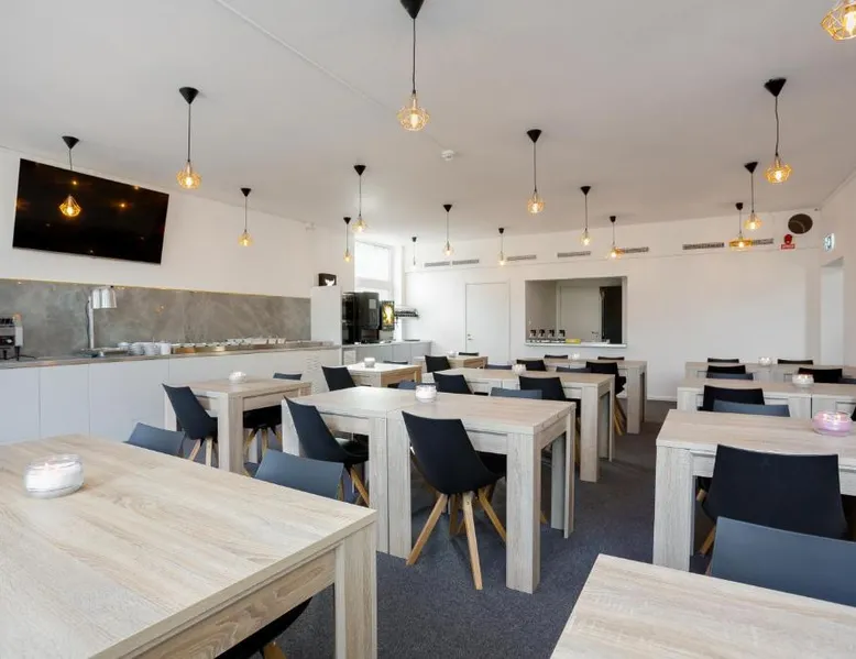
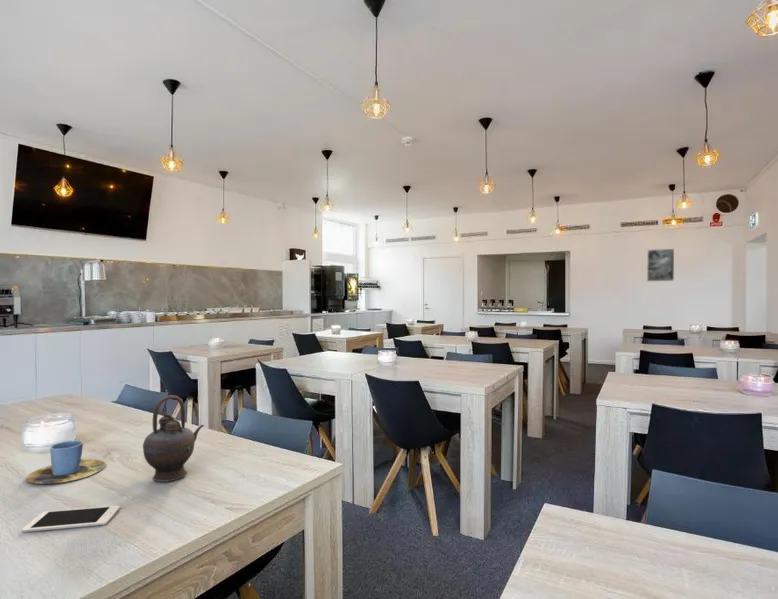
+ cell phone (73, 518)
+ teapot (175, 435)
+ cup (67, 457)
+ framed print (660, 265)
